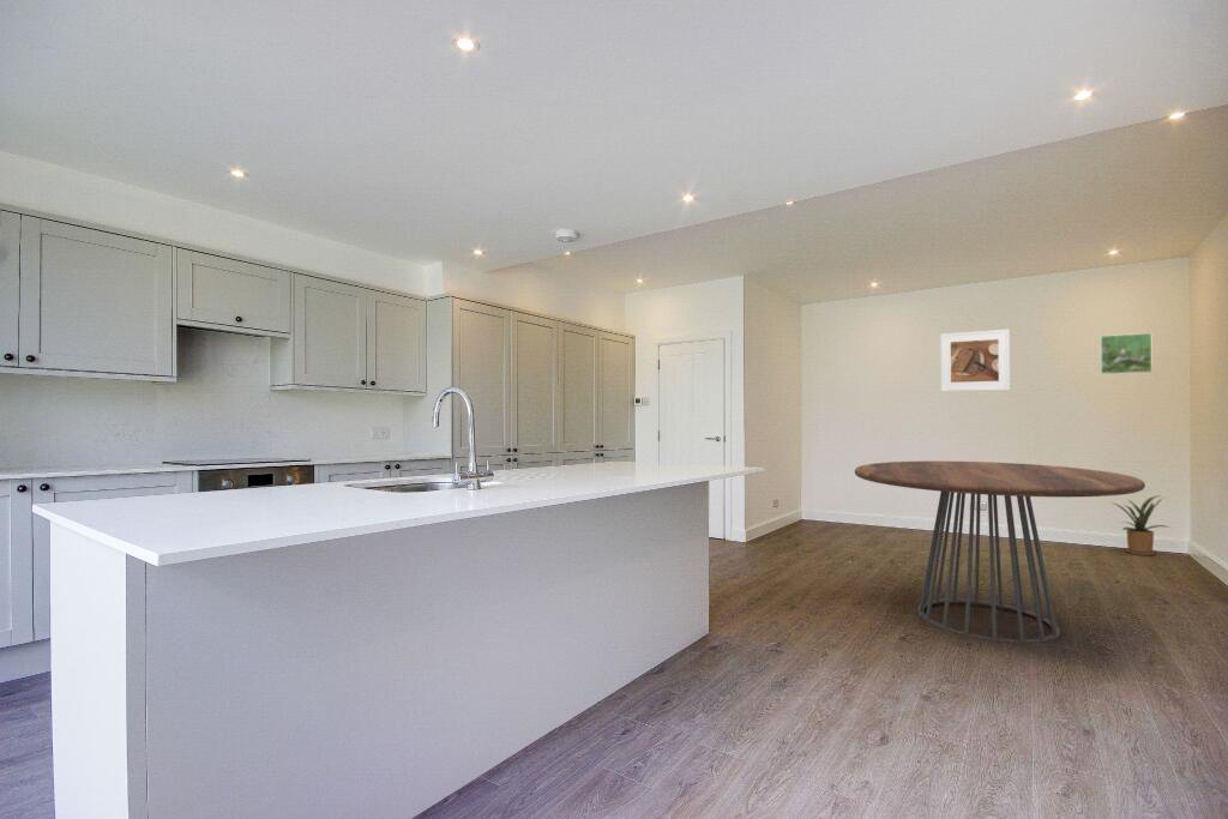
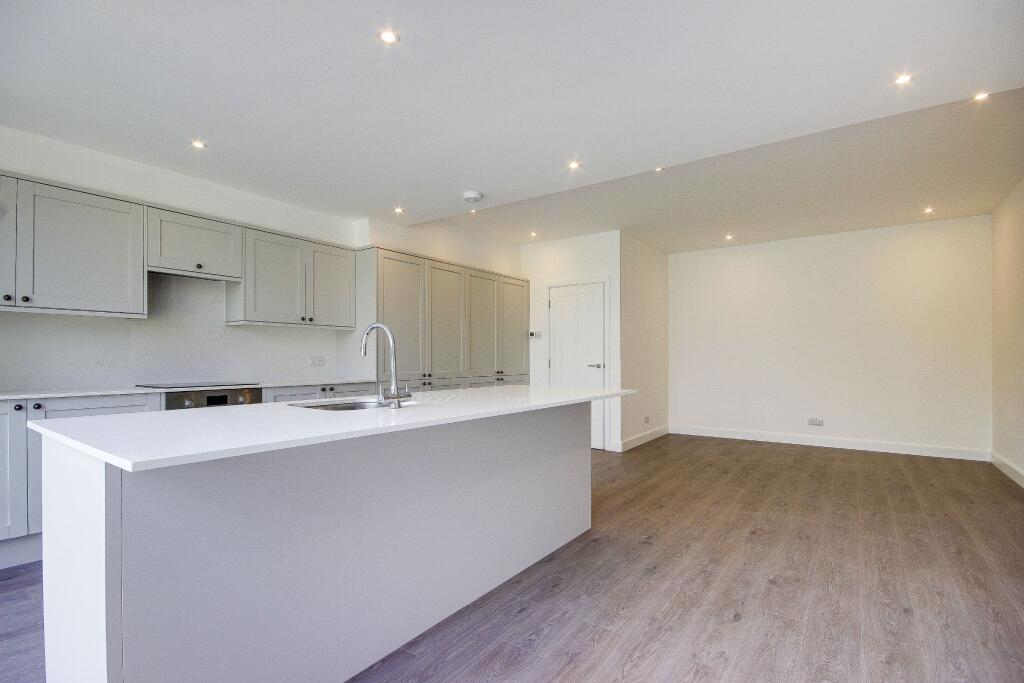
- house plant (1137, 523)
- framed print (1125, 354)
- dining table (989, 546)
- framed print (974, 361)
